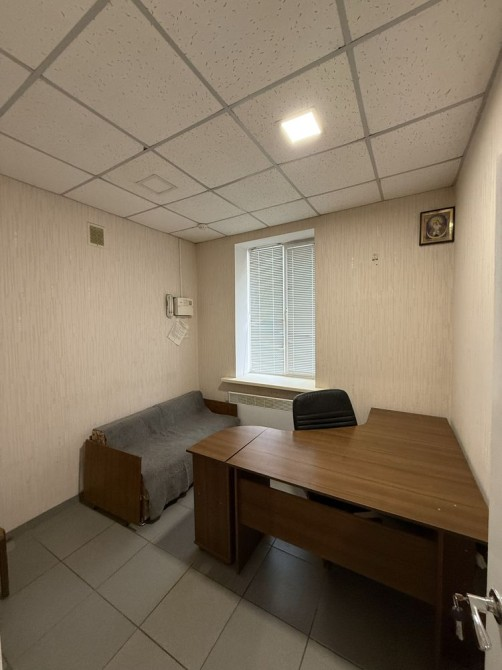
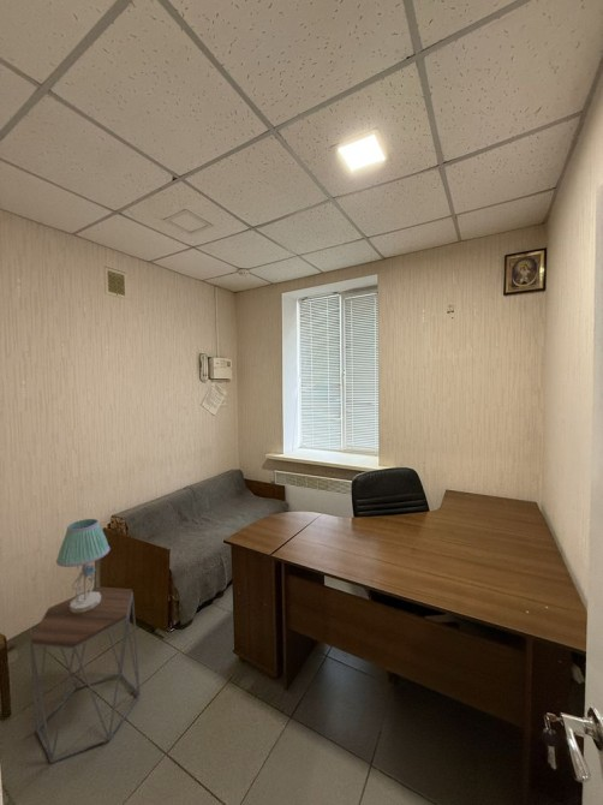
+ side table (82, 663)
+ table lamp (84, 564)
